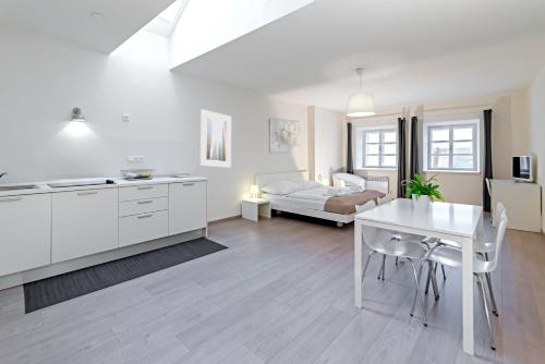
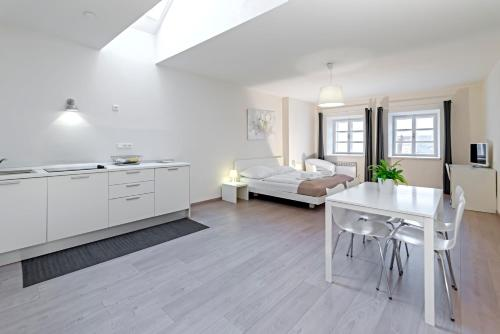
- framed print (216, 139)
